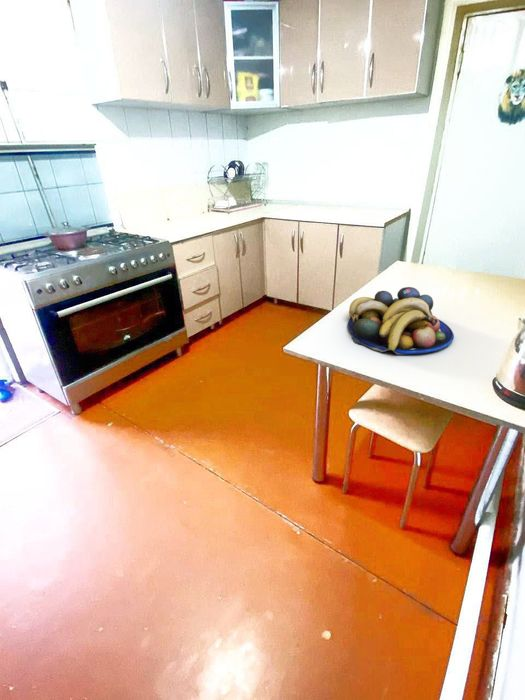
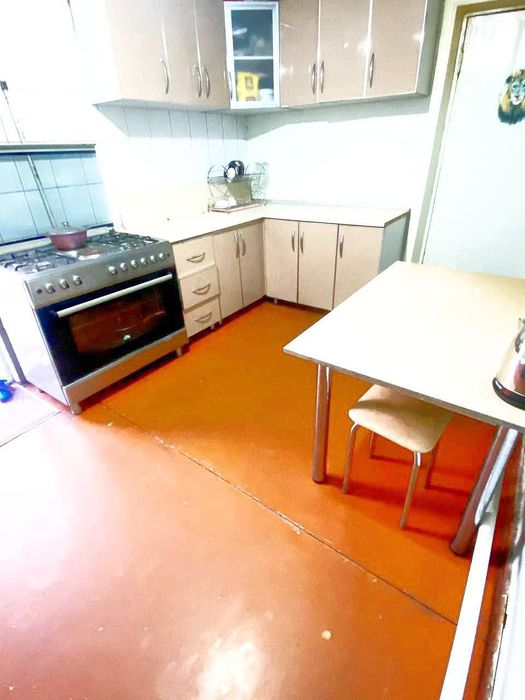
- fruit bowl (401, 313)
